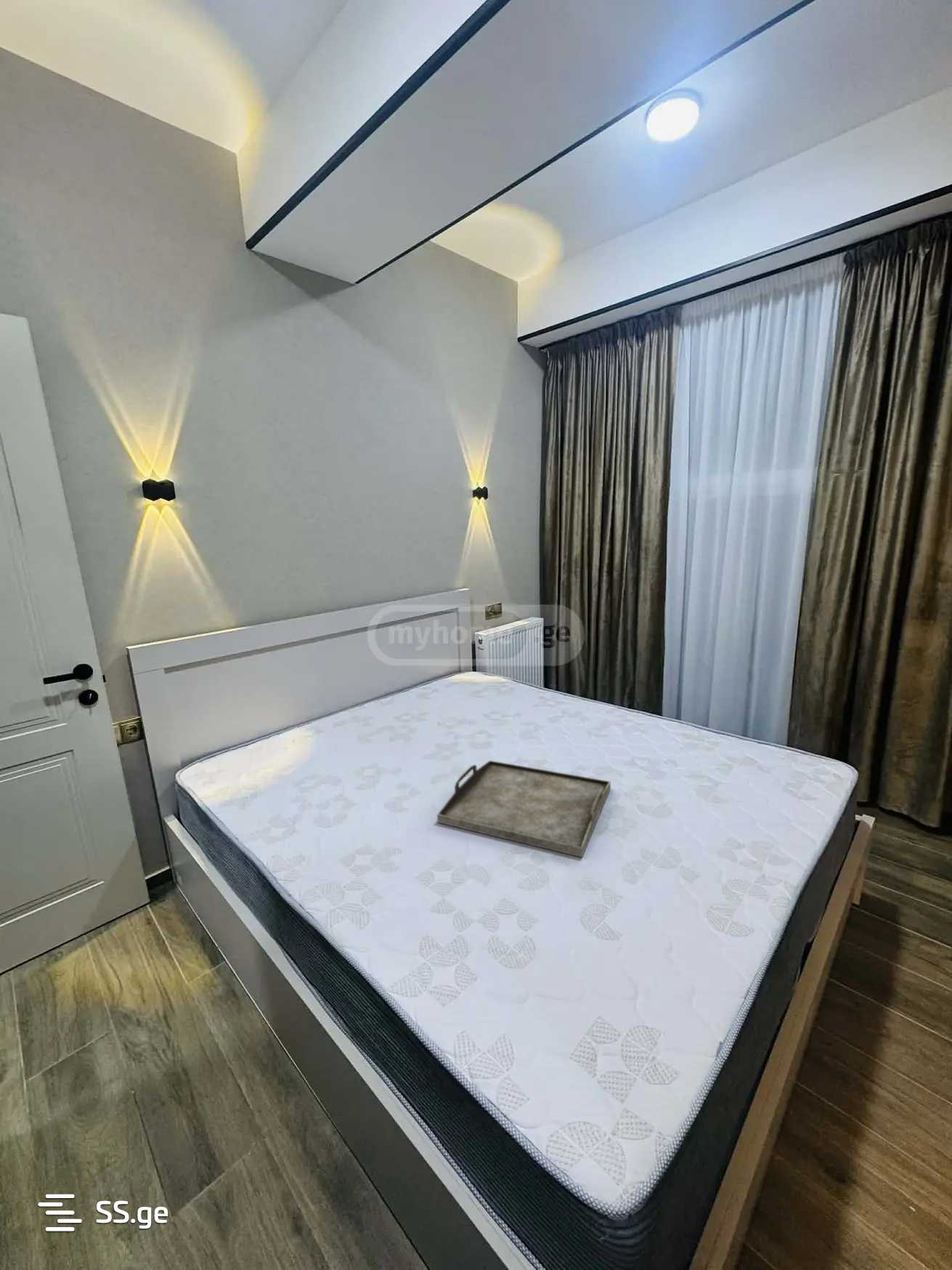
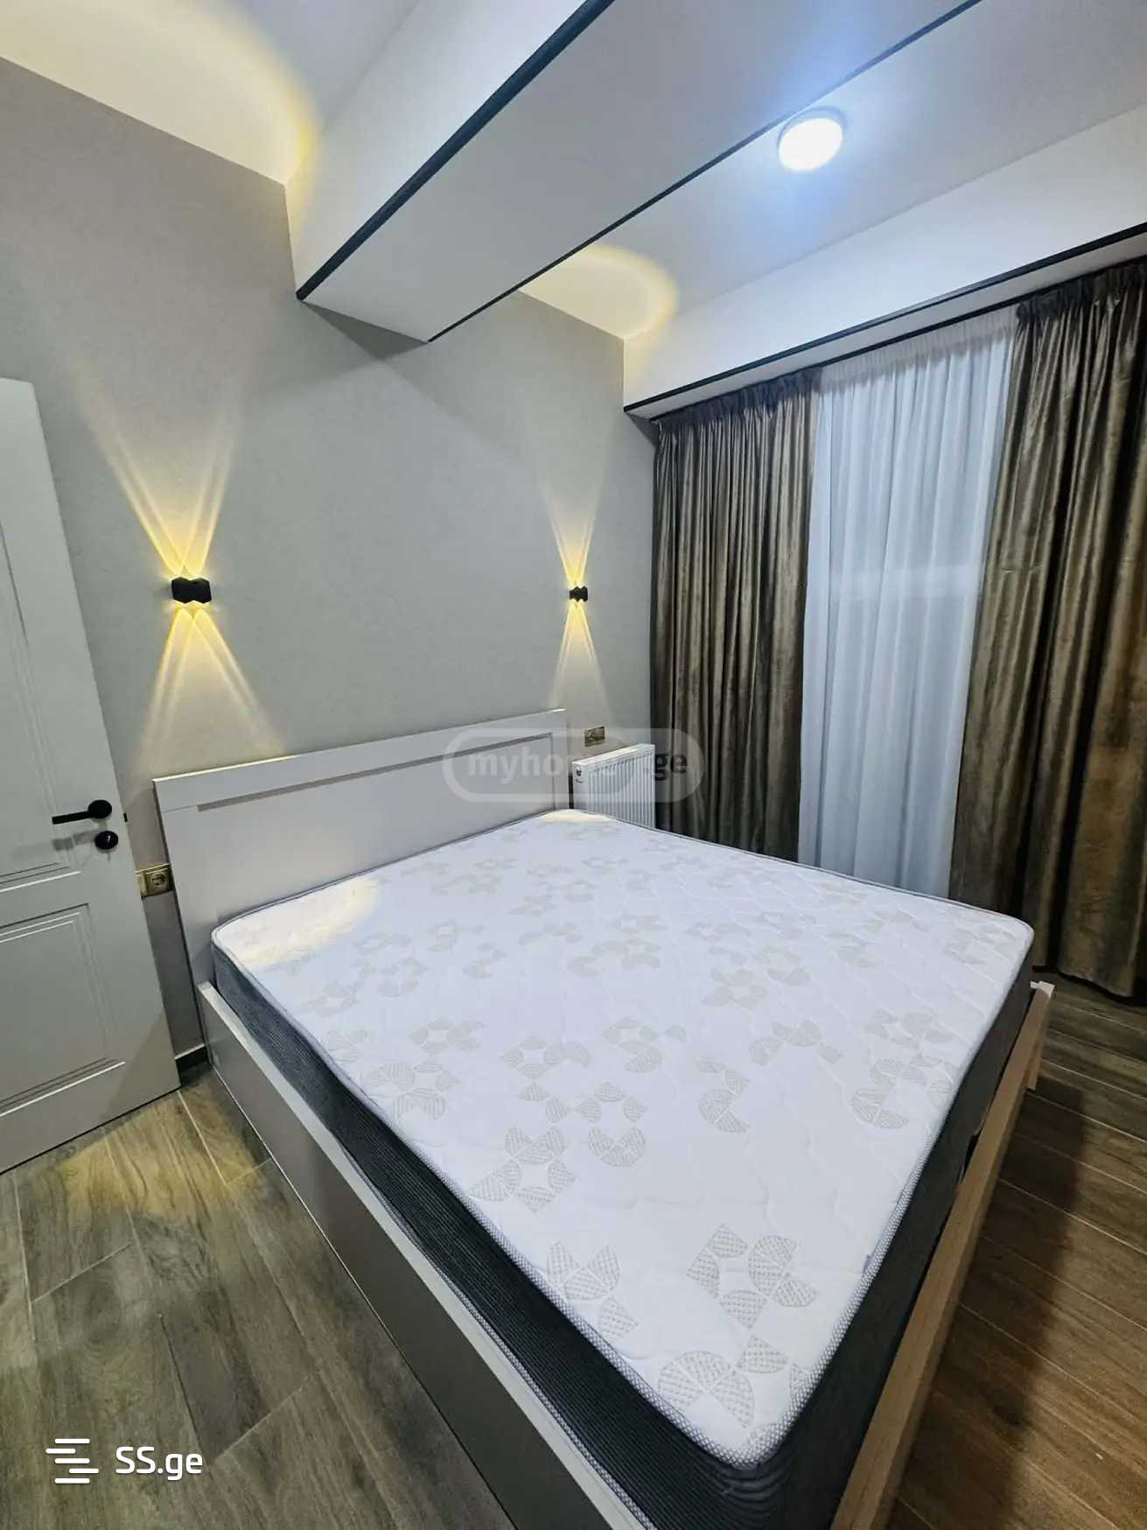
- serving tray (528, 793)
